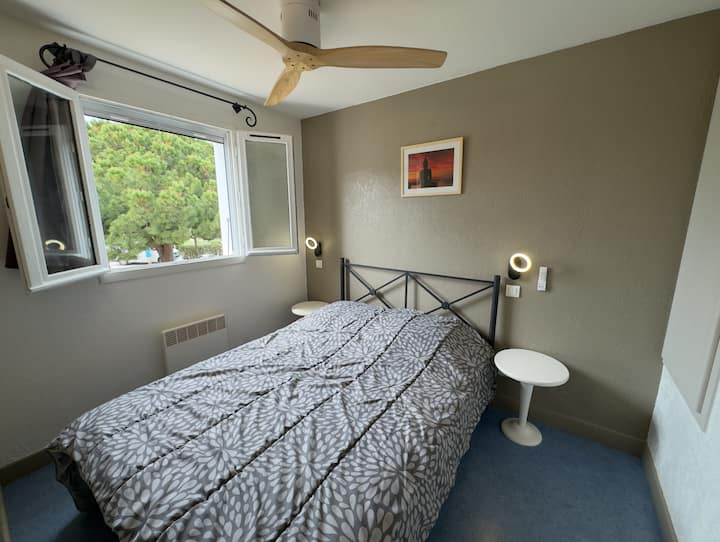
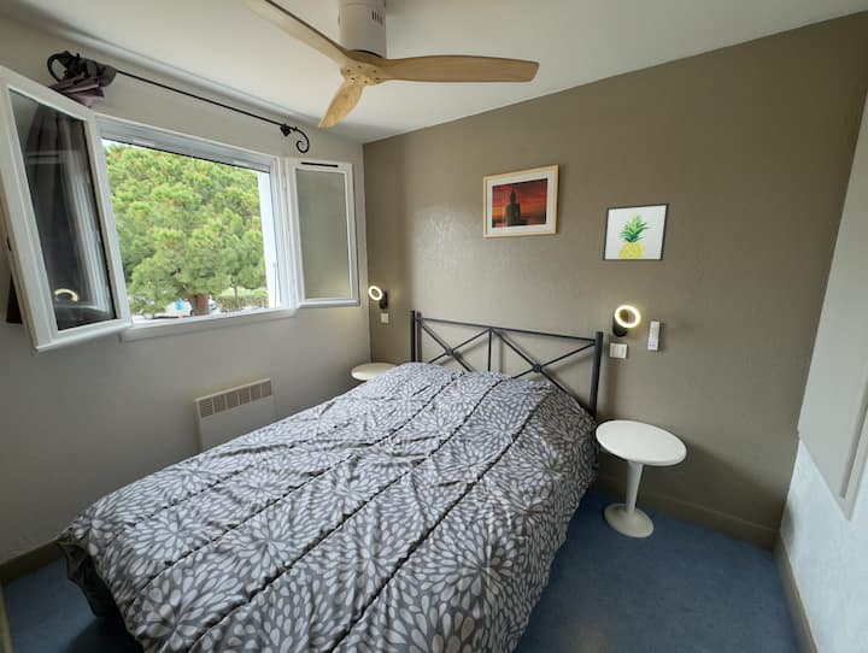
+ wall art (634, 234)
